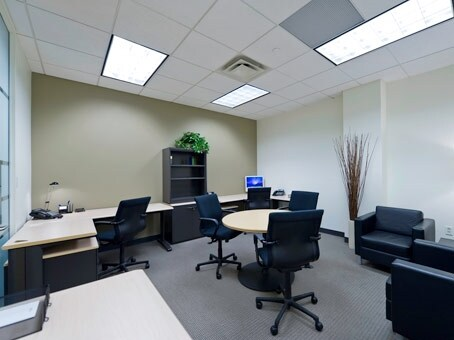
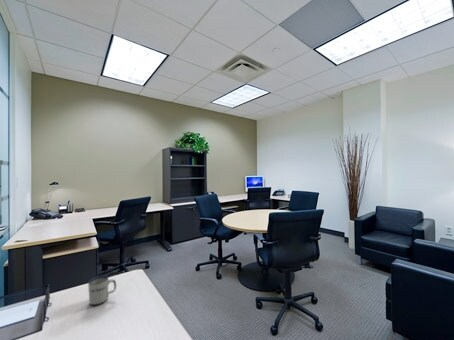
+ mug (102, 289)
